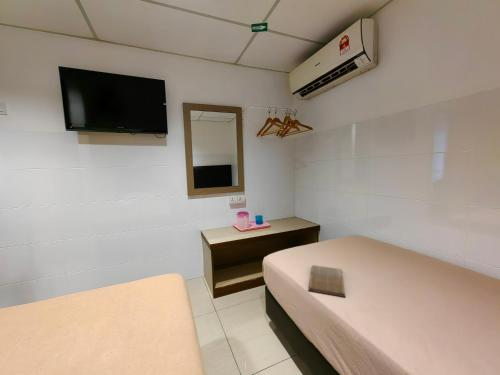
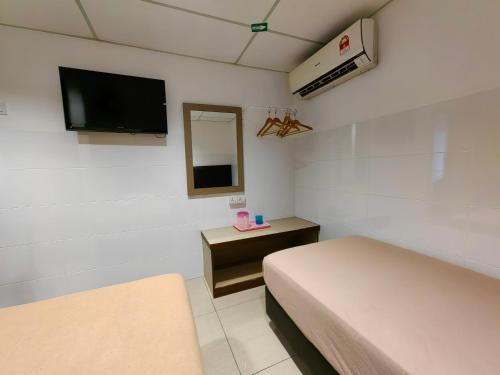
- book (326, 277)
